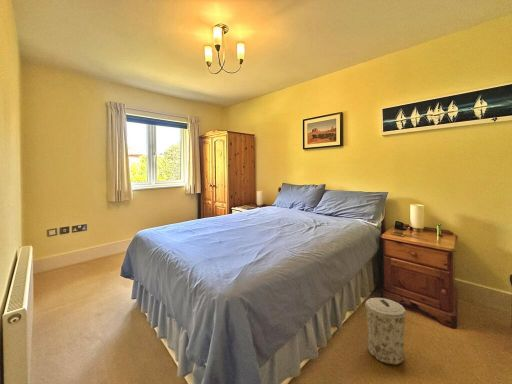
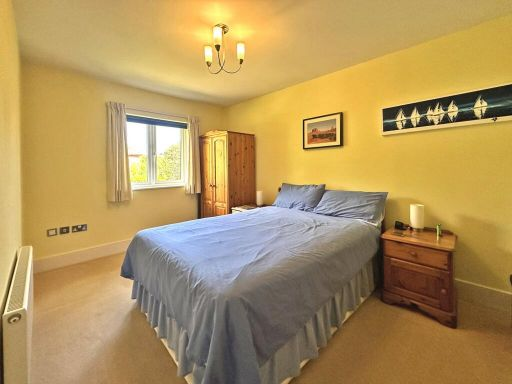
- trash can (385, 327)
